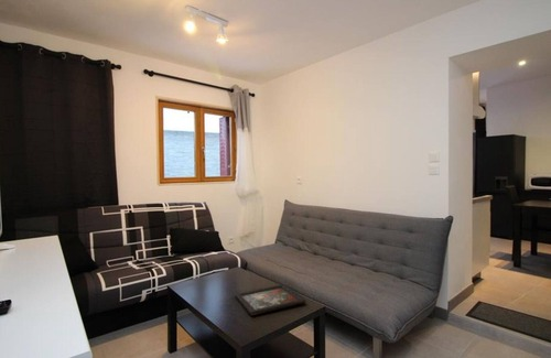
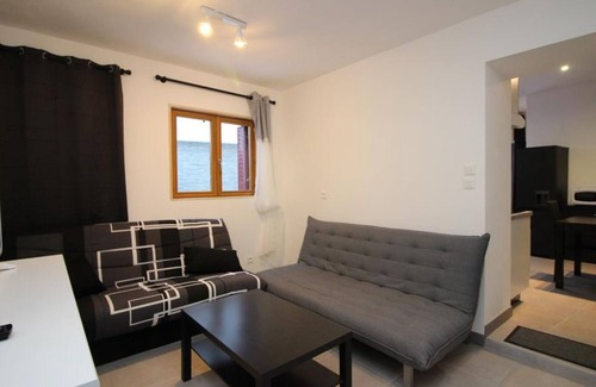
- decorative tray (269, 297)
